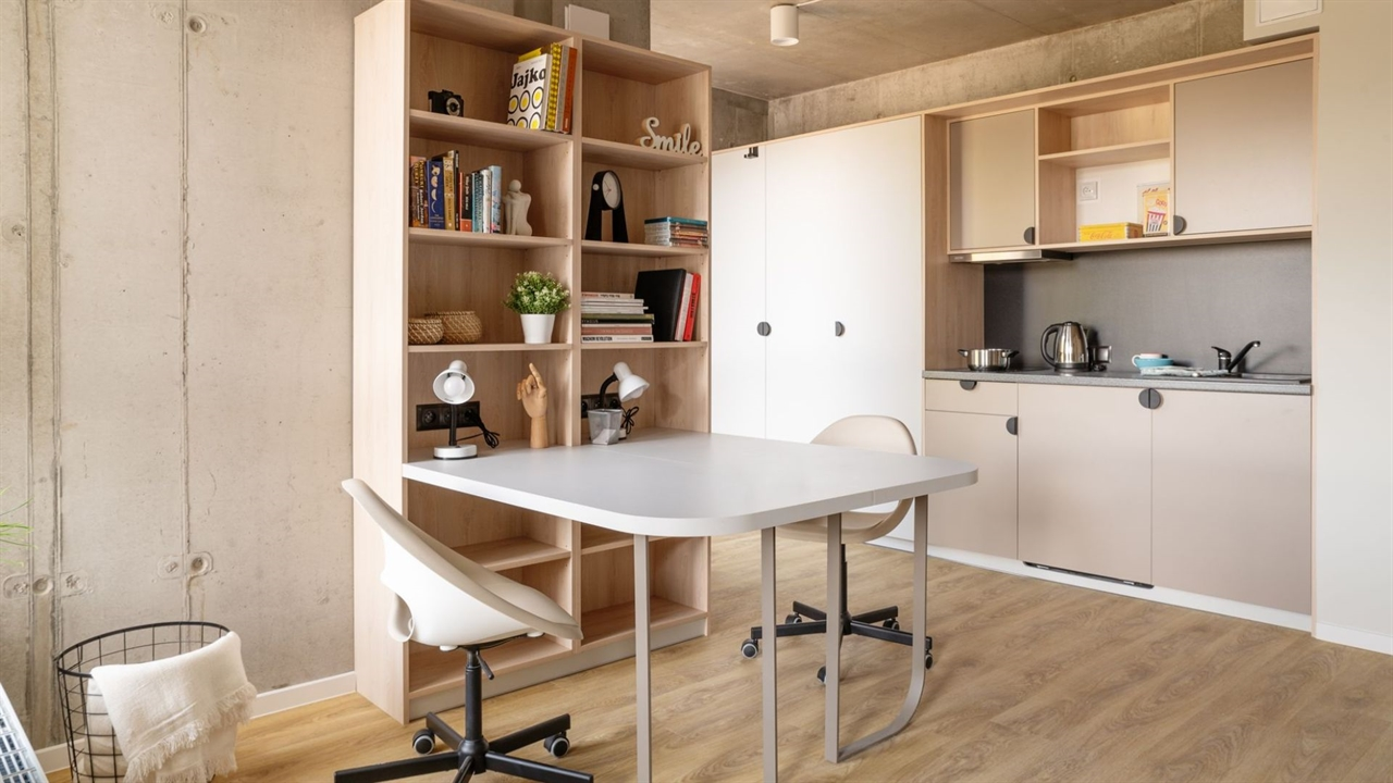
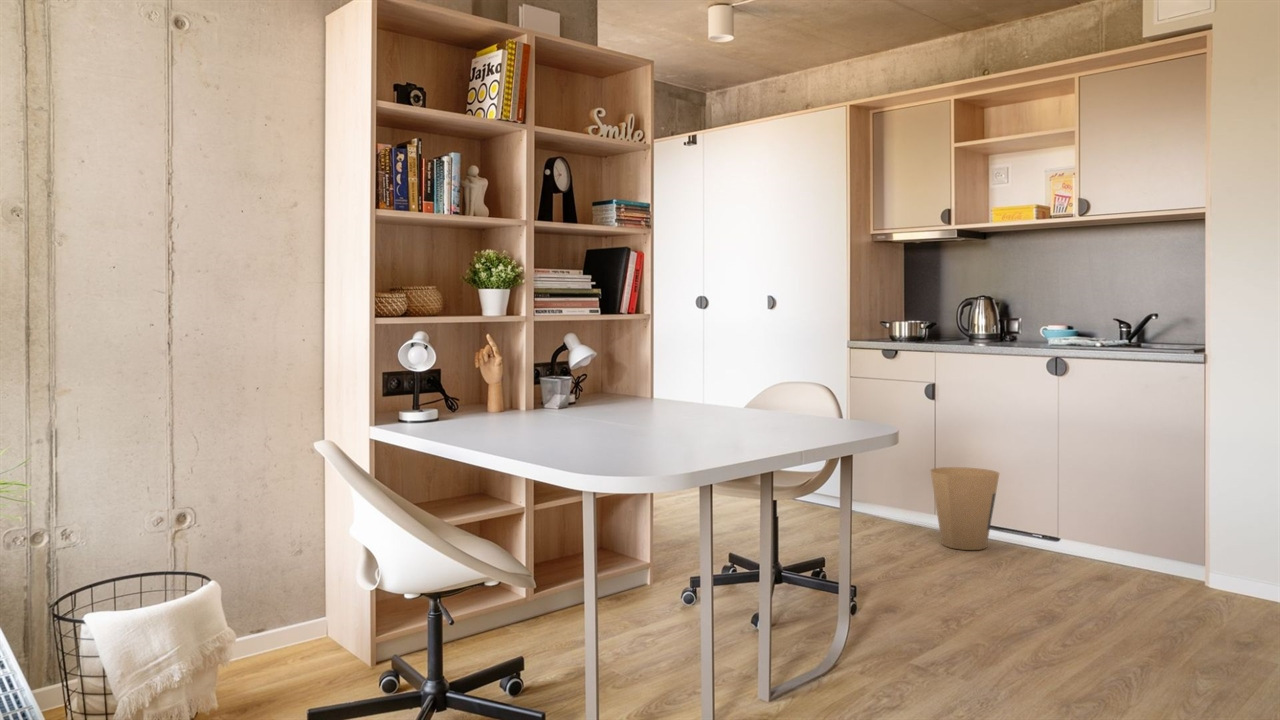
+ trash can (964, 508)
